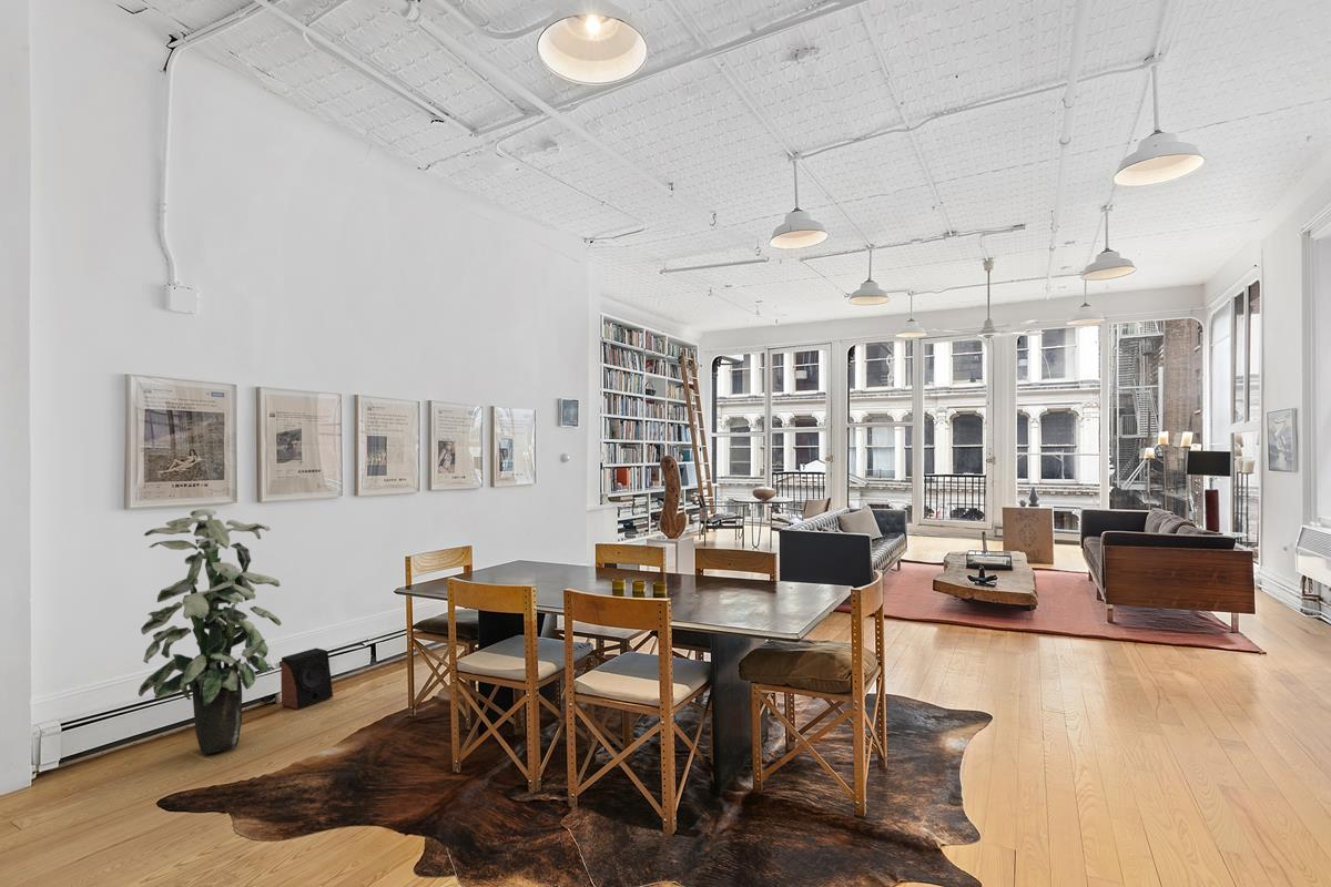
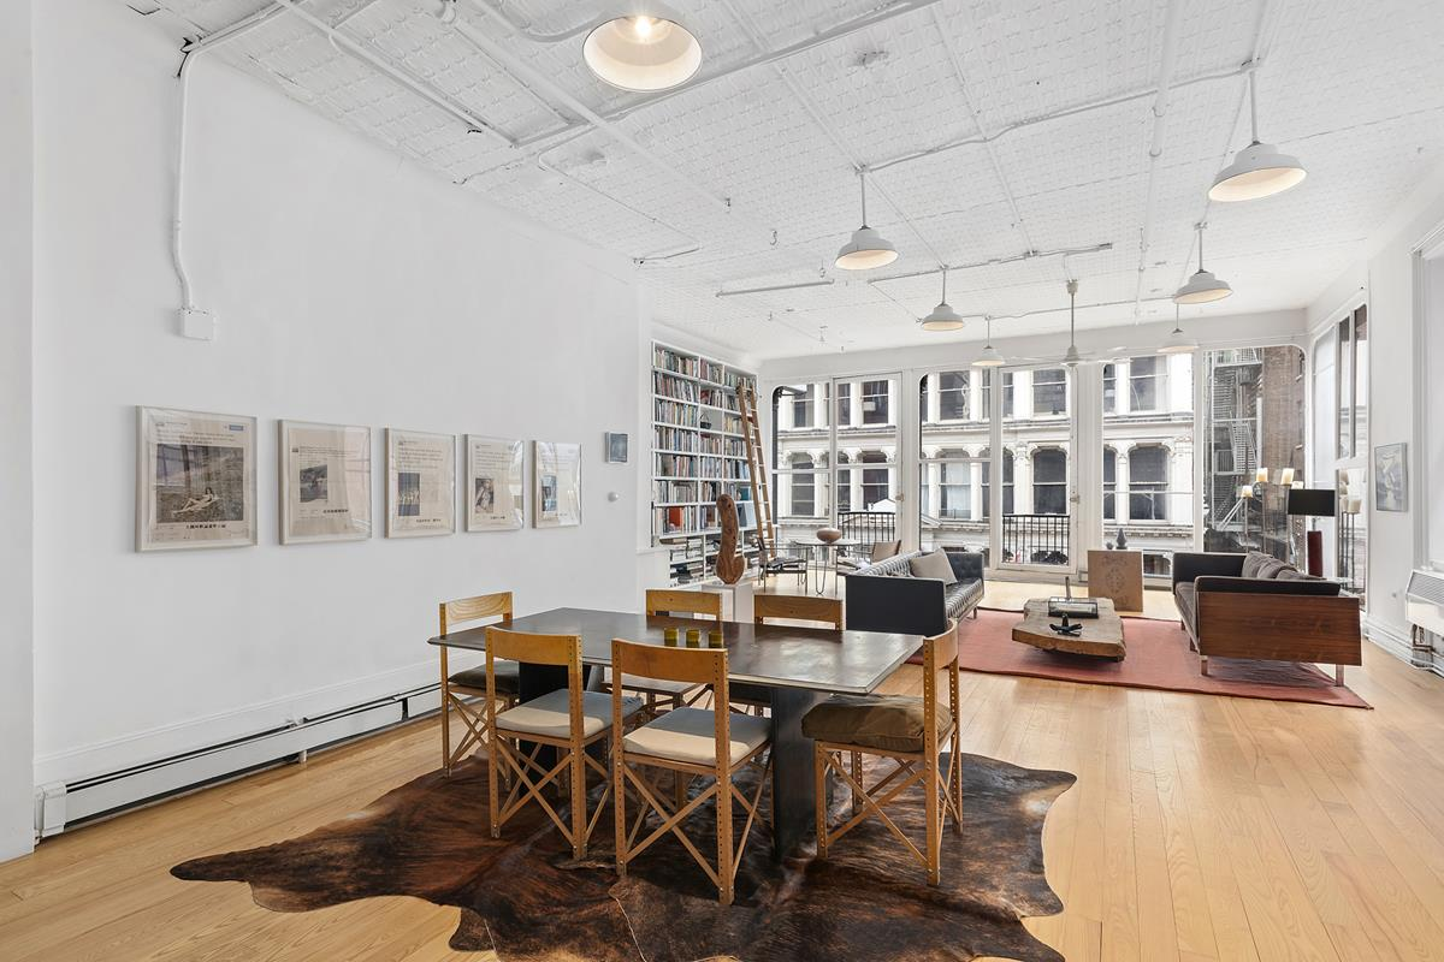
- speaker (306, 677)
- indoor plant (209, 628)
